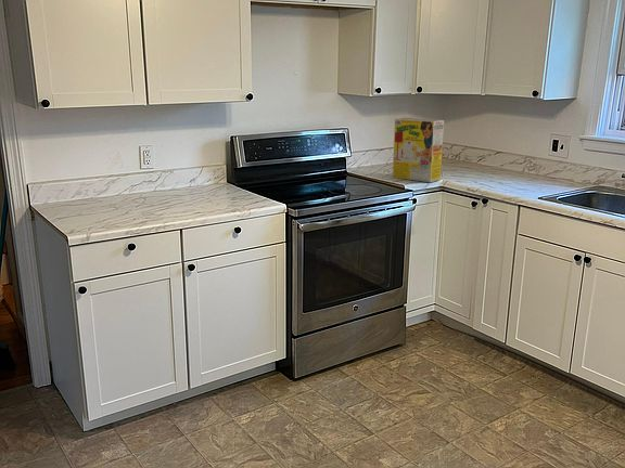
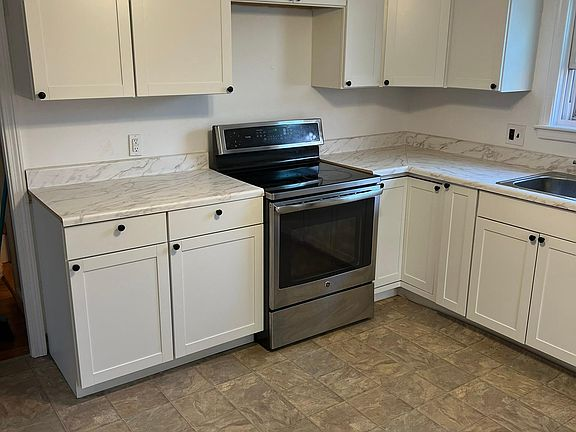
- cereal box (417, 148)
